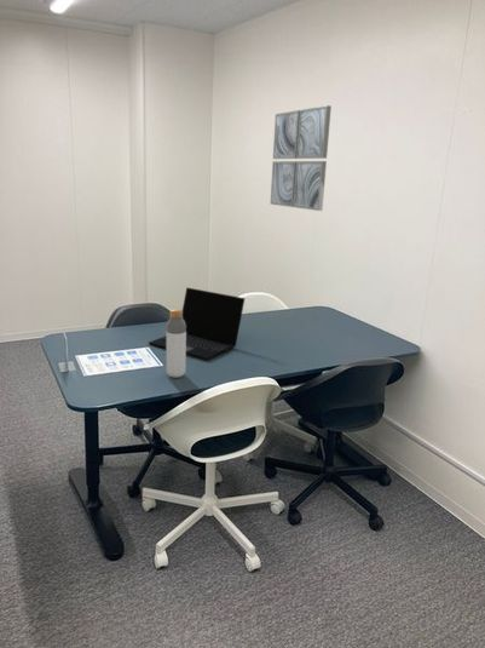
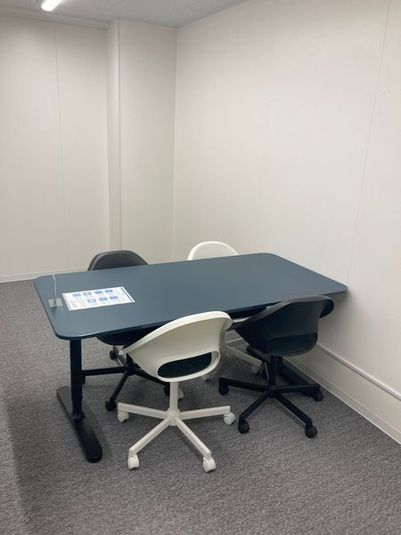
- laptop (196, 321)
- wall art (298, 161)
- bottle (175, 343)
